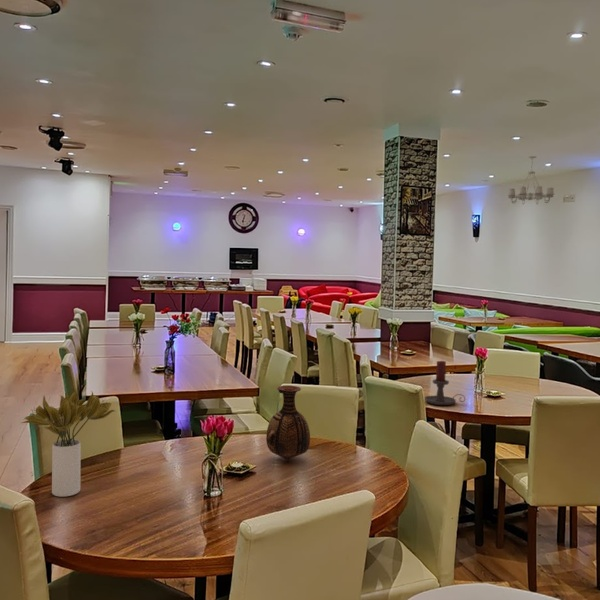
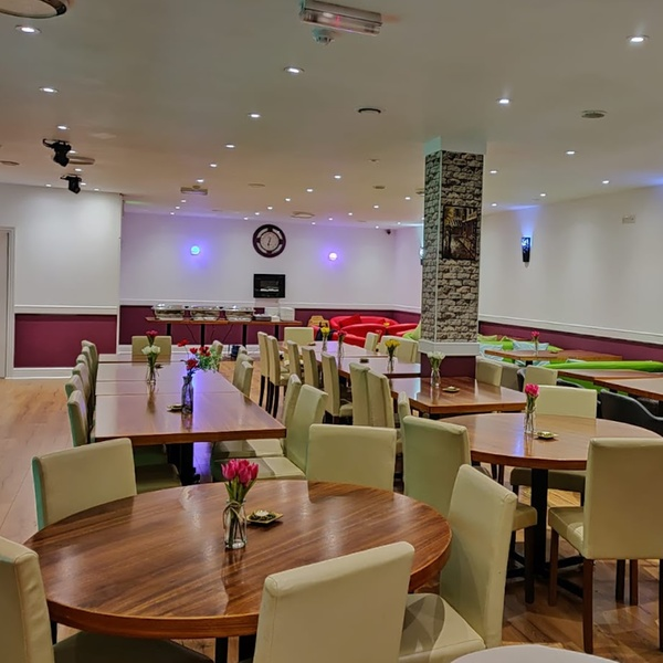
- vase (288, 423)
- candle holder (445, 381)
- flower bouquet (69, 443)
- chandelier (529, 179)
